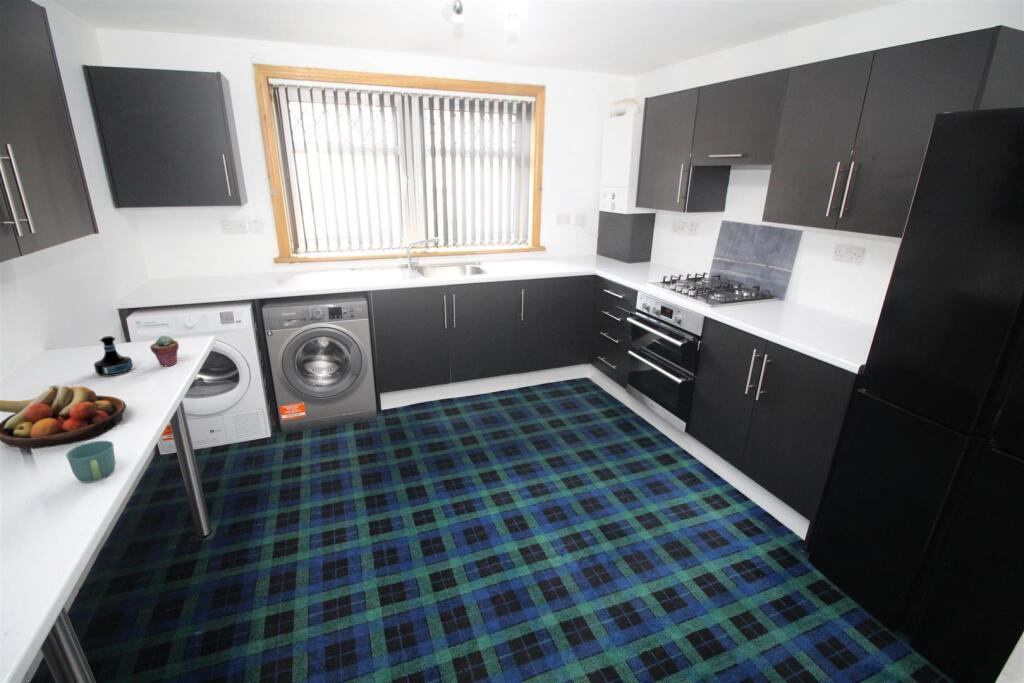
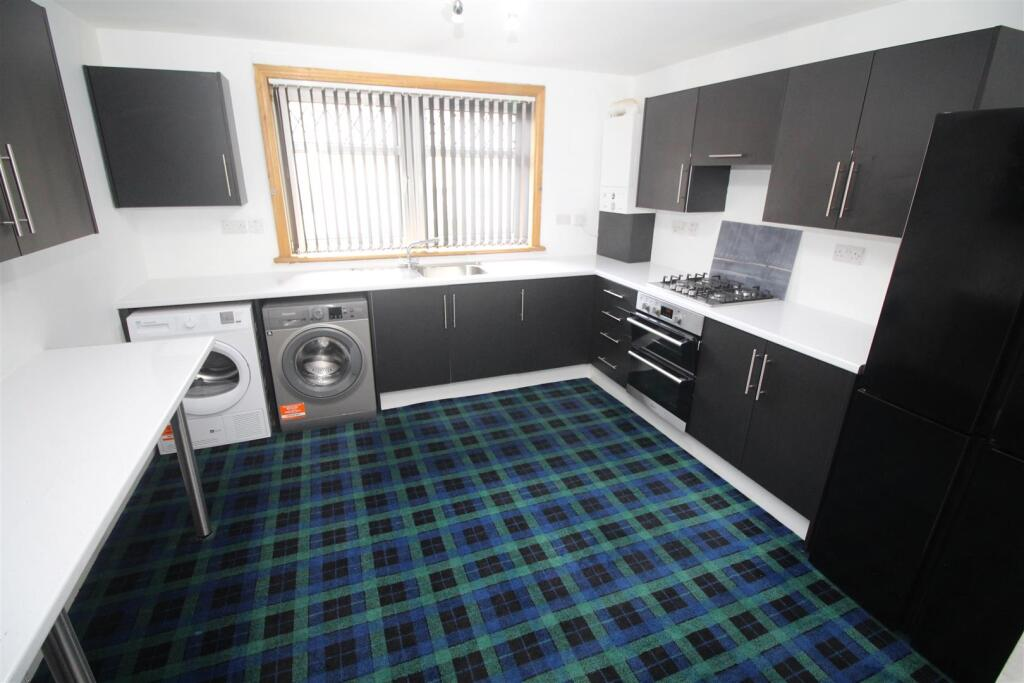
- tequila bottle (111, 354)
- mug (94, 464)
- potted succulent (165, 349)
- fruit bowl (61, 411)
